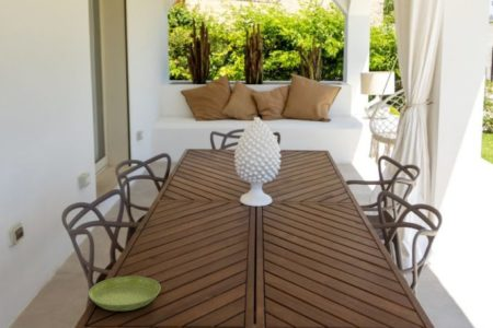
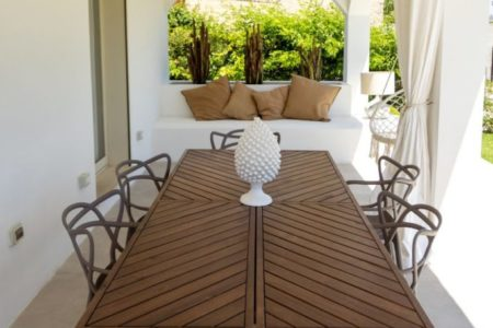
- saucer (125, 294)
